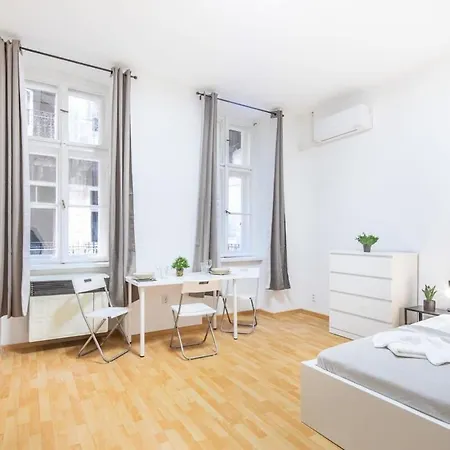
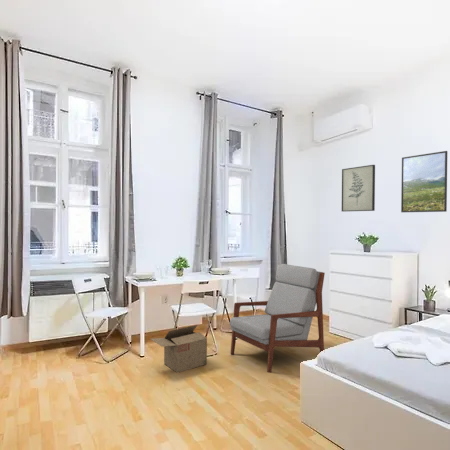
+ wall art (357, 189)
+ armchair (275, 311)
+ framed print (423, 183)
+ cardboard box (178, 348)
